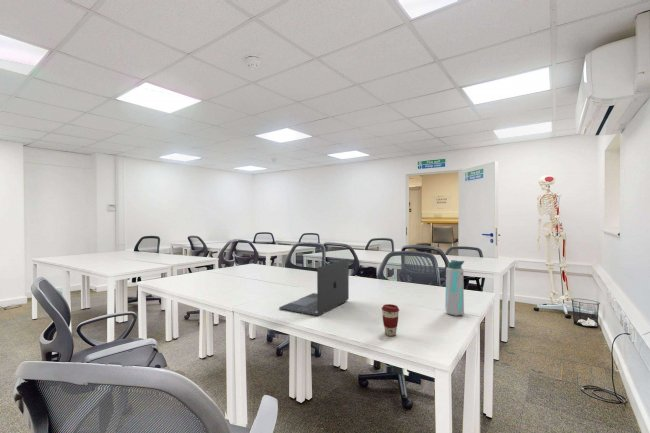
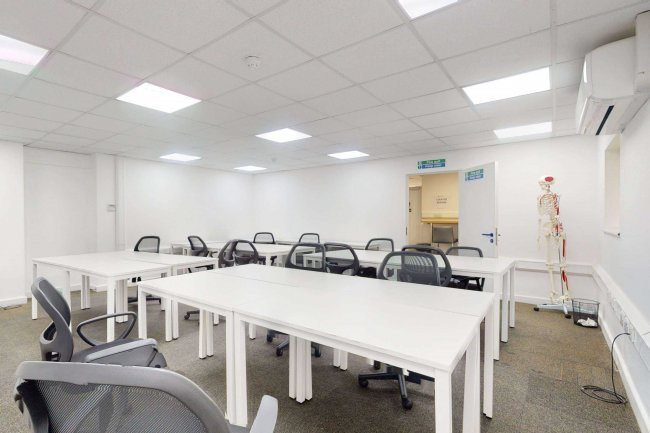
- water bottle (455, 286)
- laptop (317, 282)
- coffee cup (390, 320)
